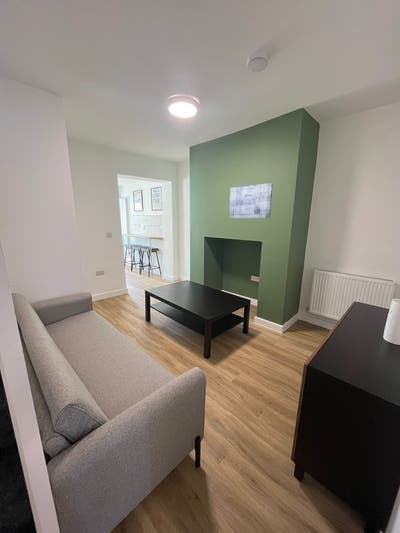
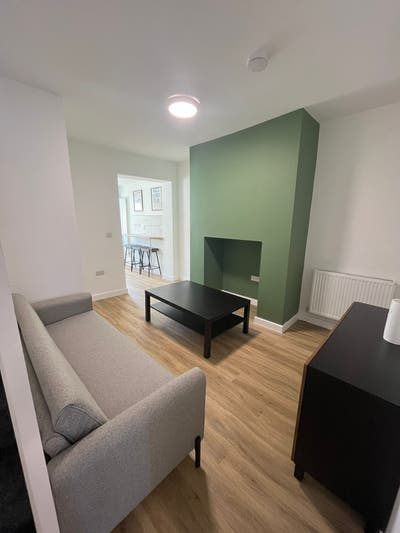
- wall art (249, 202)
